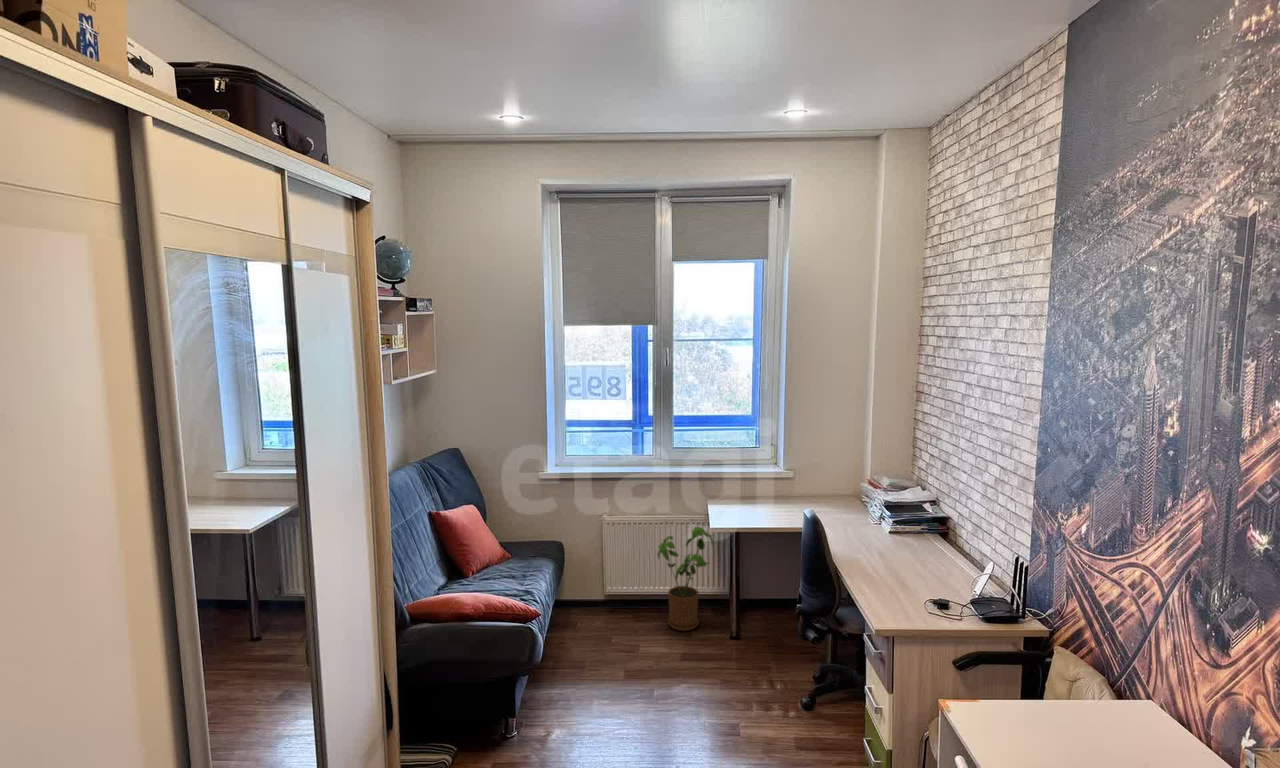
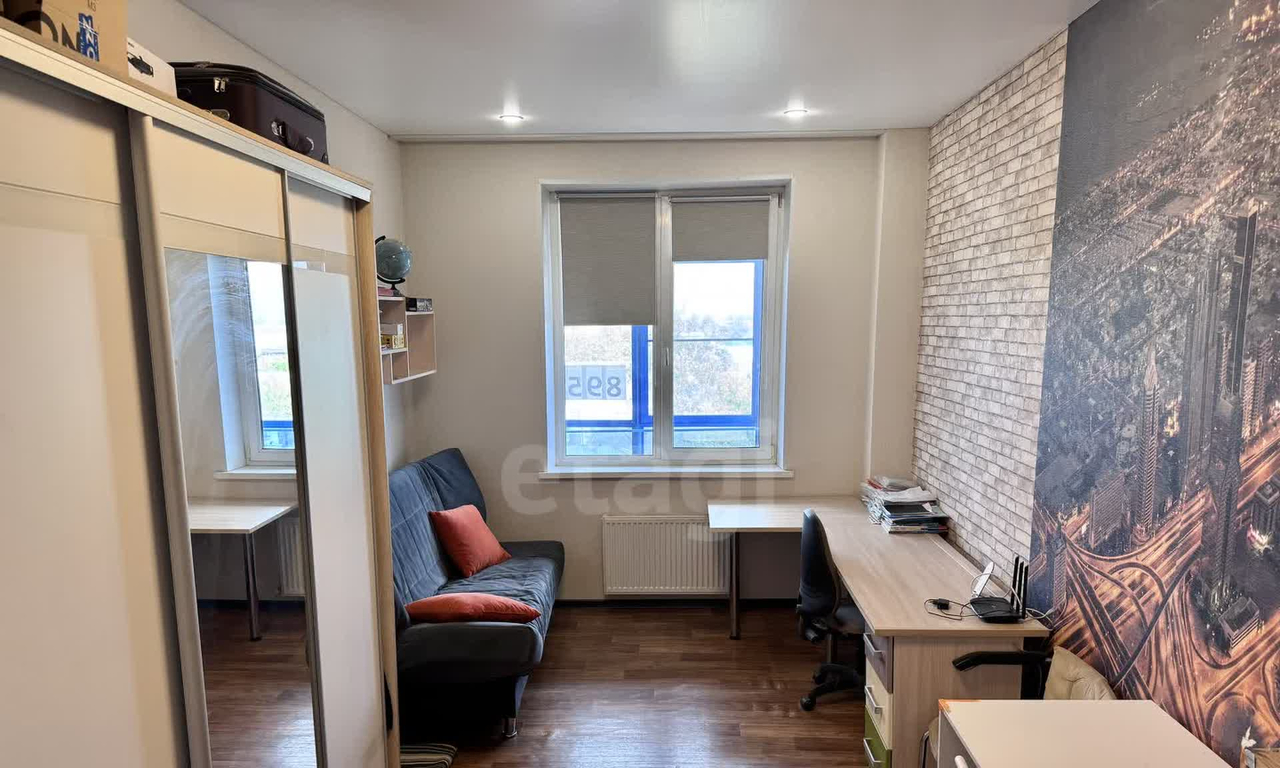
- house plant (686, 577)
